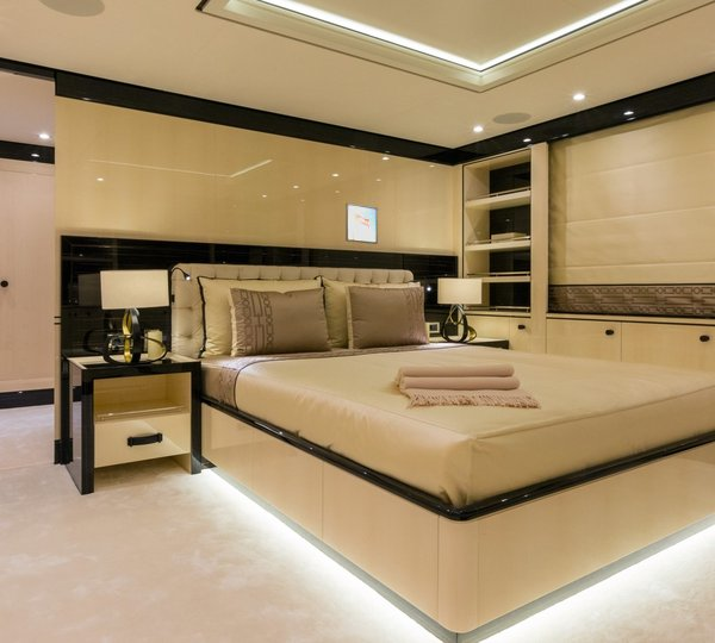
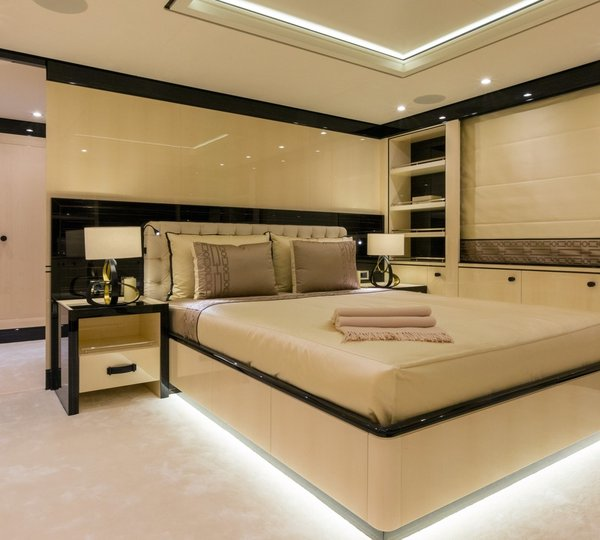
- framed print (361, 223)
